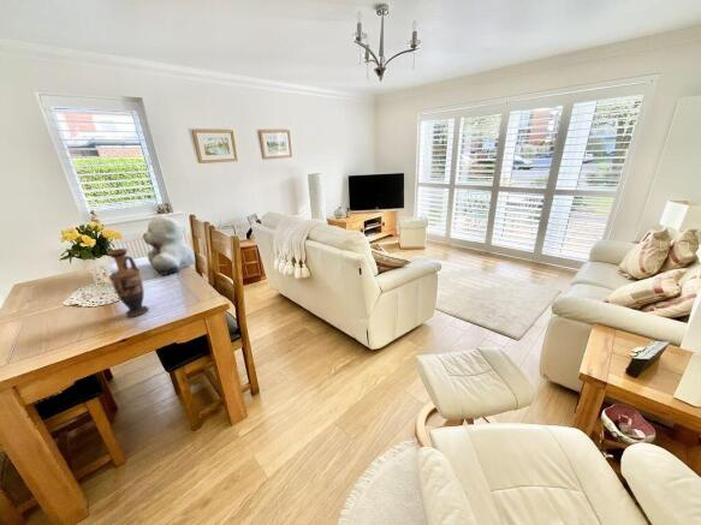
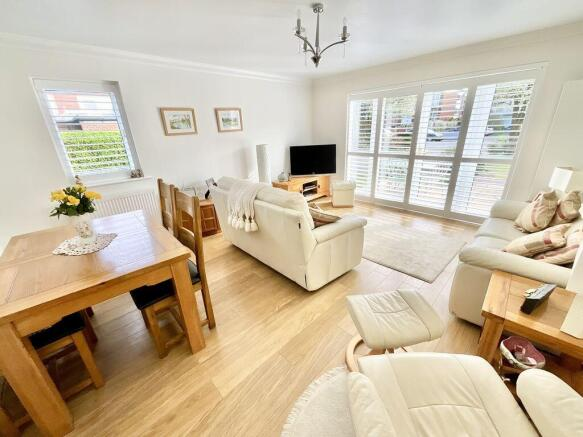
- teddy bear (166, 241)
- vase (127, 282)
